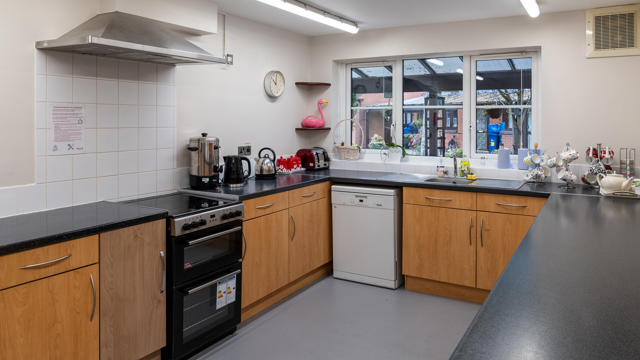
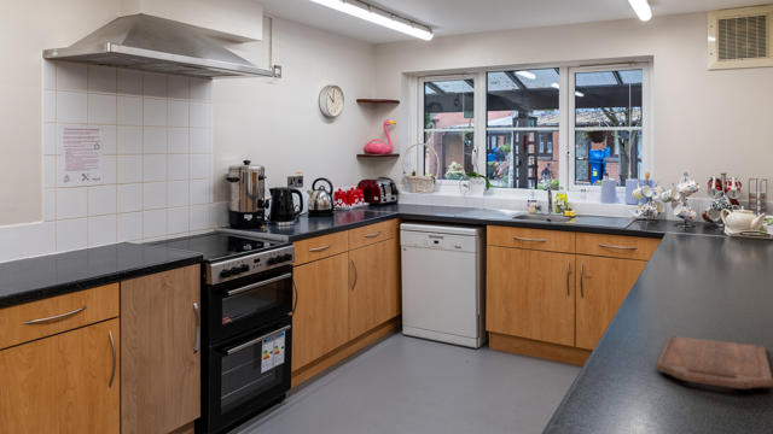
+ cutting board (713, 359)
